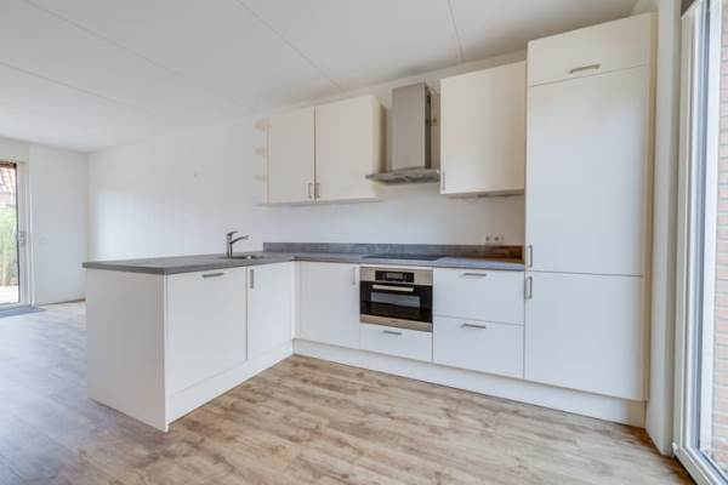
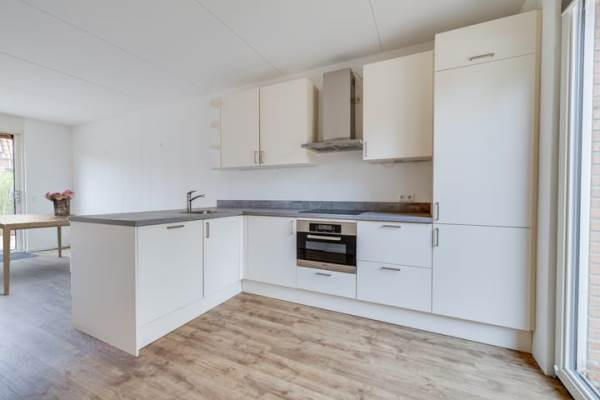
+ bouquet (60, 202)
+ dining table (34, 228)
